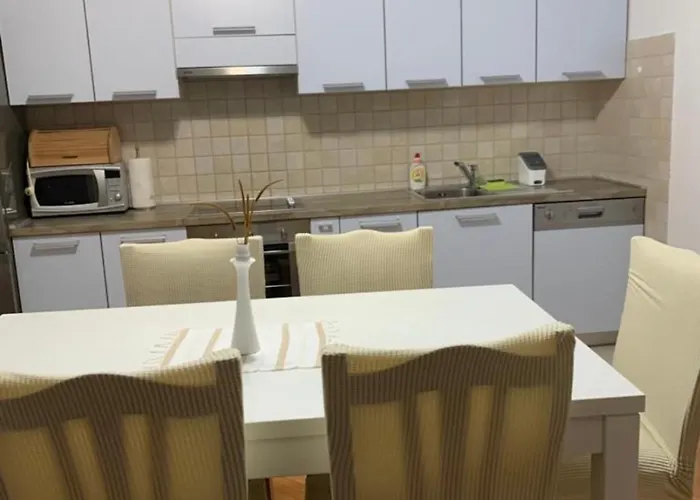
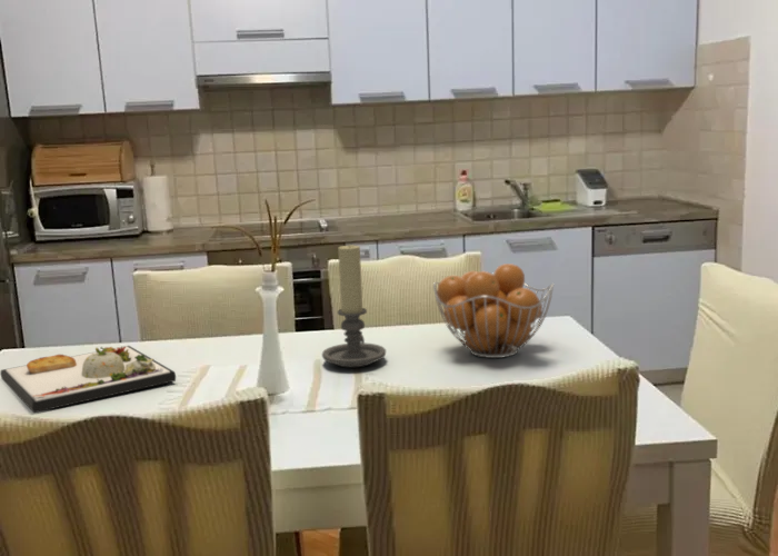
+ candle holder (352, 301)
+ fruit basket (492, 309)
+ dinner plate (84, 365)
